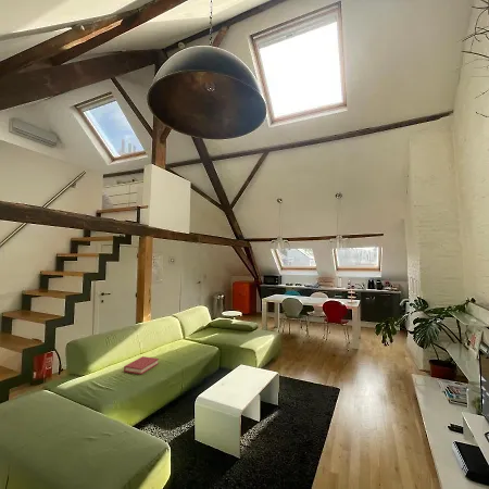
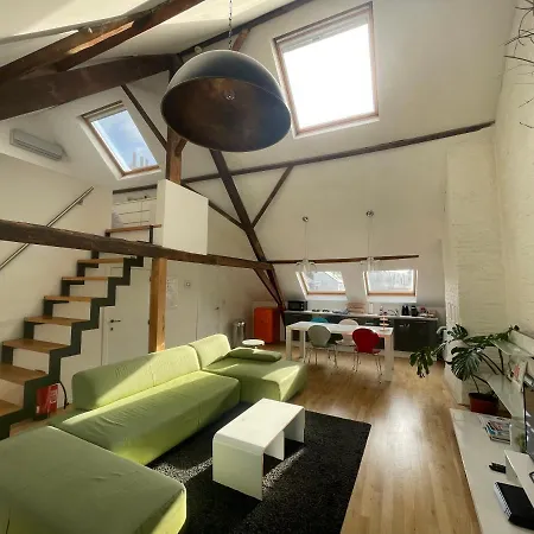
- hardback book (141, 364)
